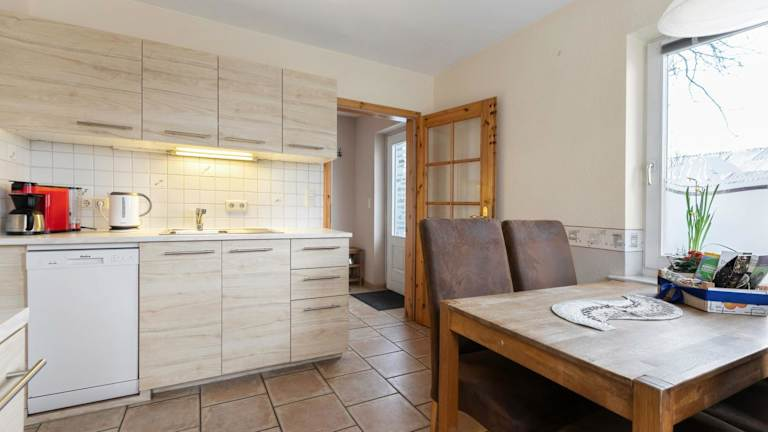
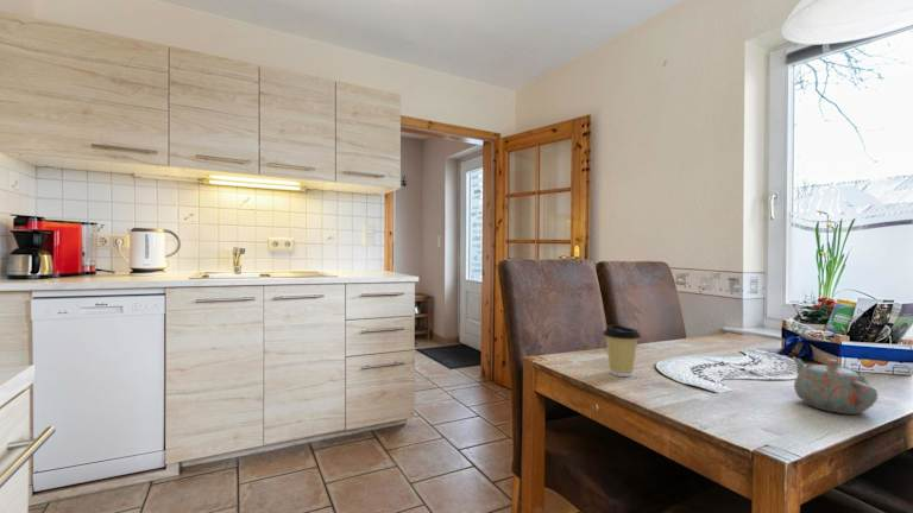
+ coffee cup (621, 350)
+ teapot (829, 382)
